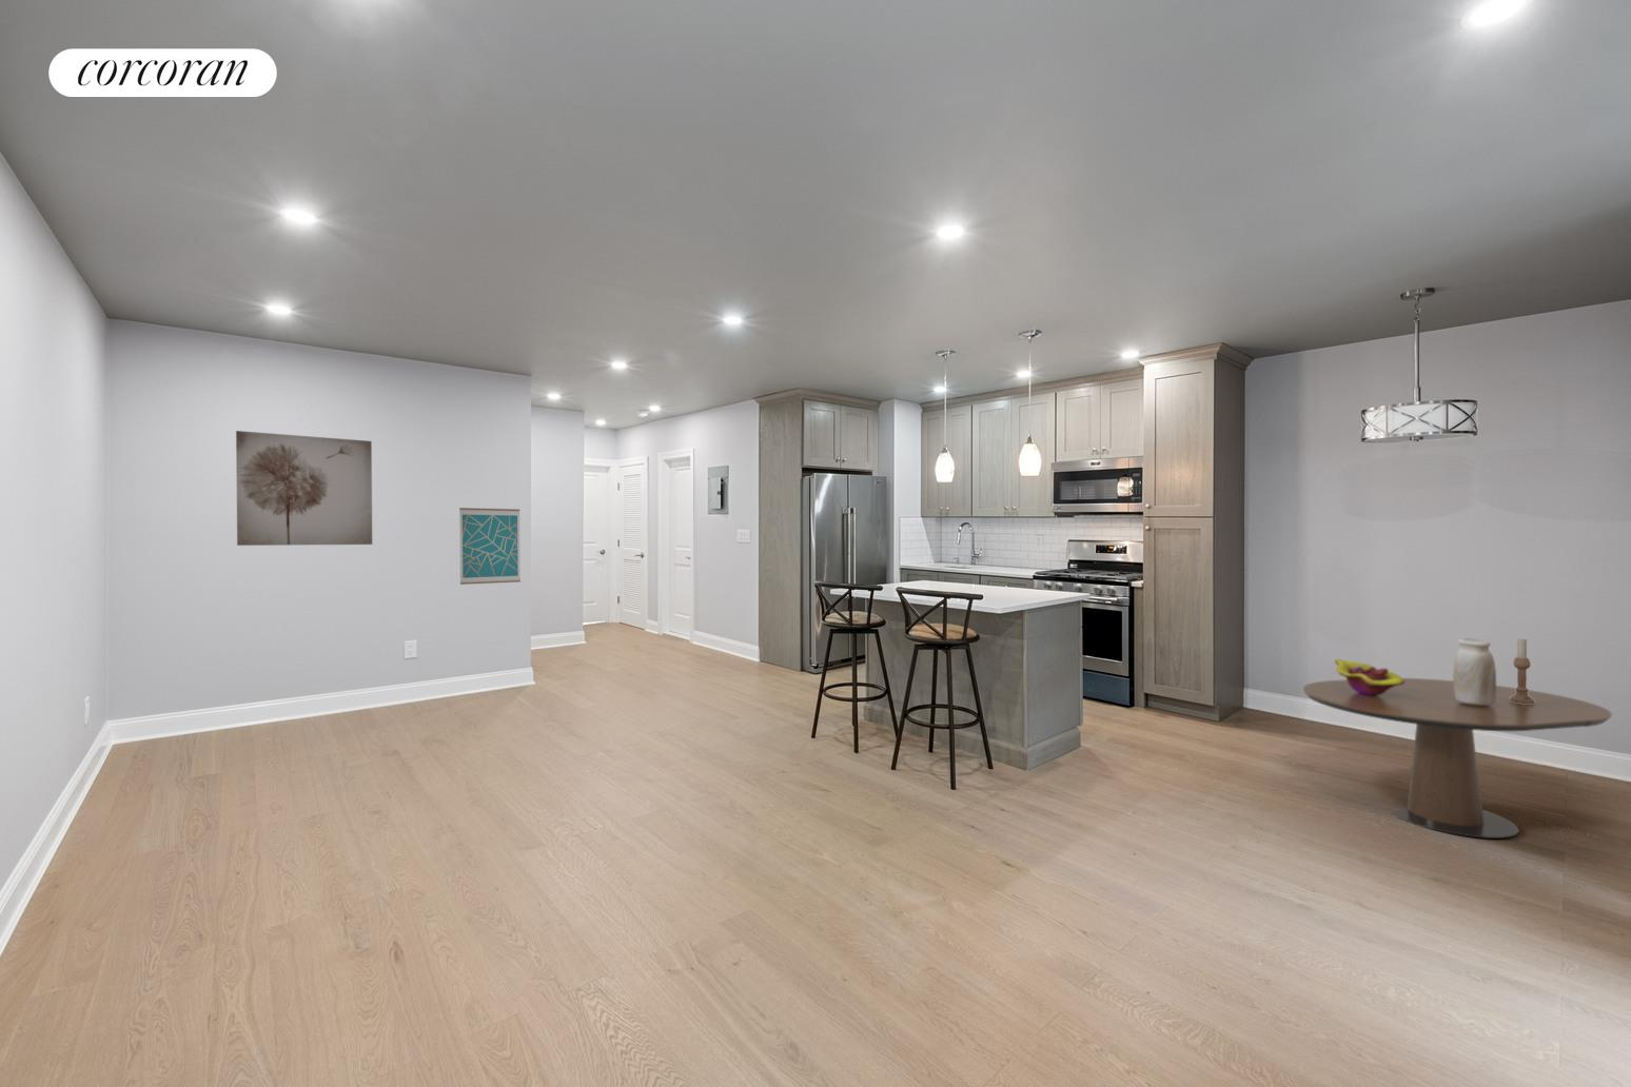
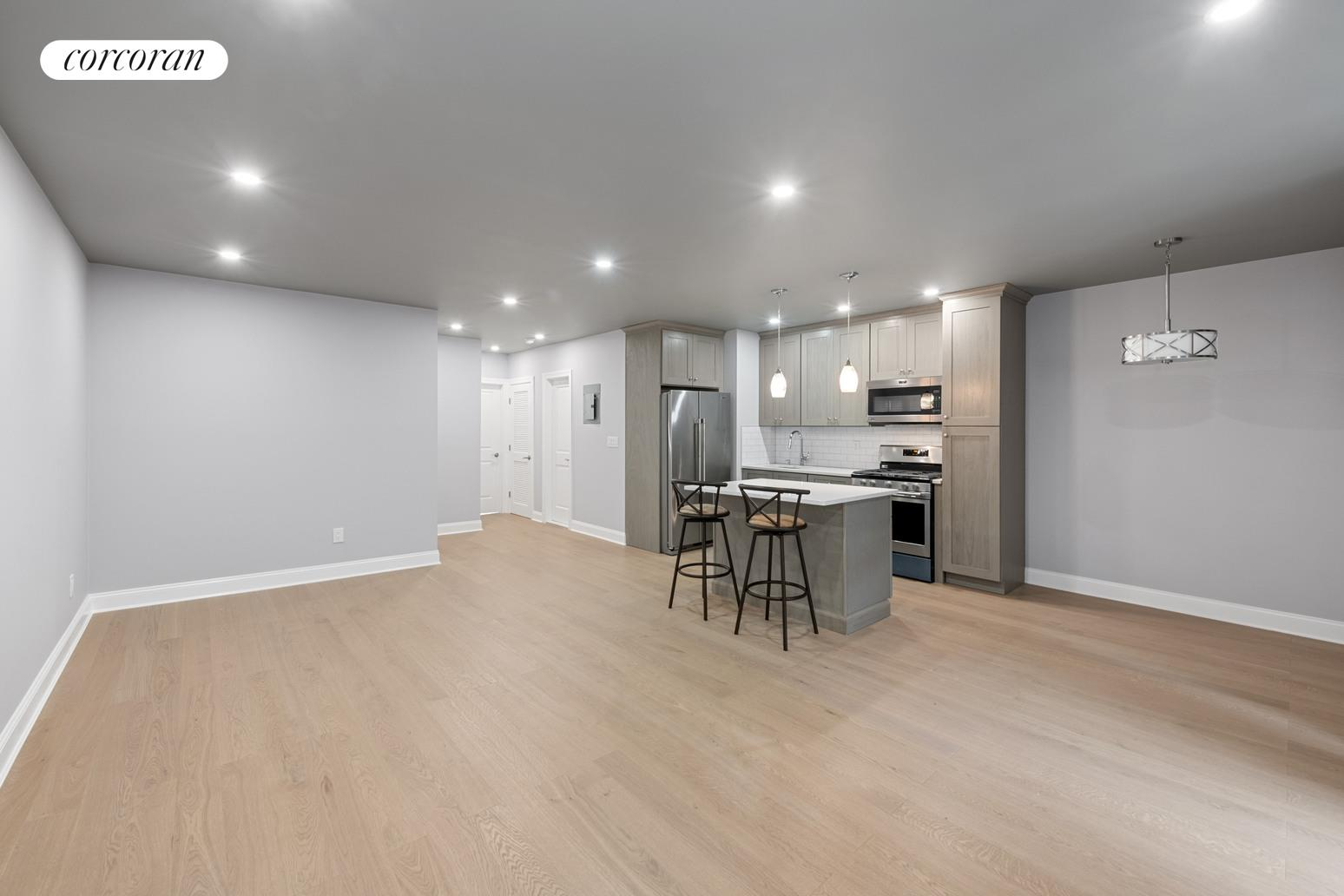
- wall art (490, 546)
- candlestick (1522, 668)
- vase (1474, 671)
- dining table (1461, 762)
- decorative bowl (1368, 678)
- wall art (308, 490)
